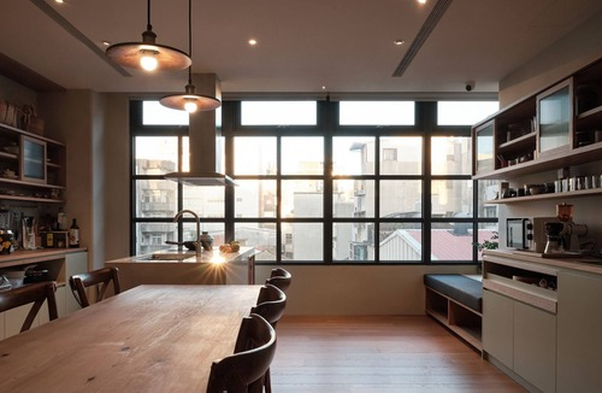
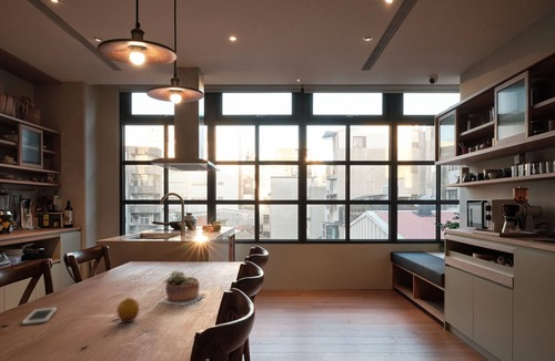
+ cell phone (40, 316)
+ succulent plant (182, 283)
+ fruit (128, 309)
